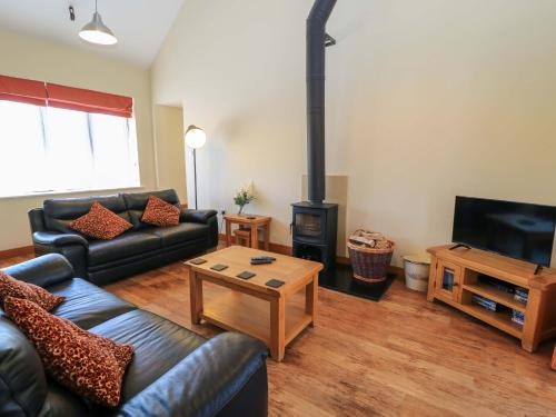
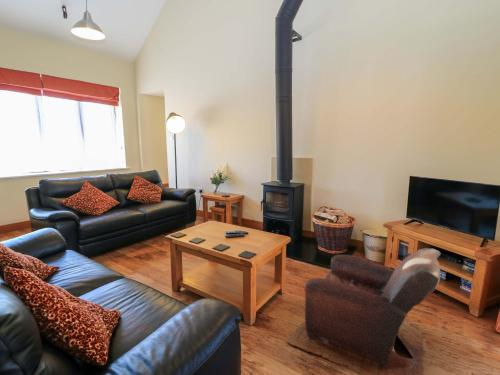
+ armchair (363, 289)
